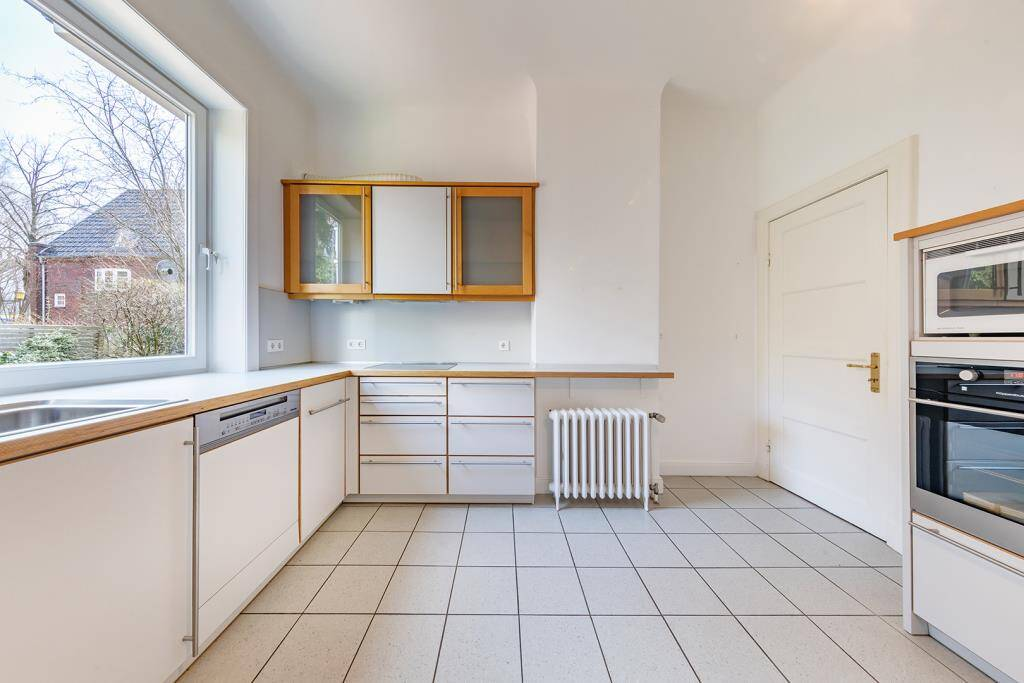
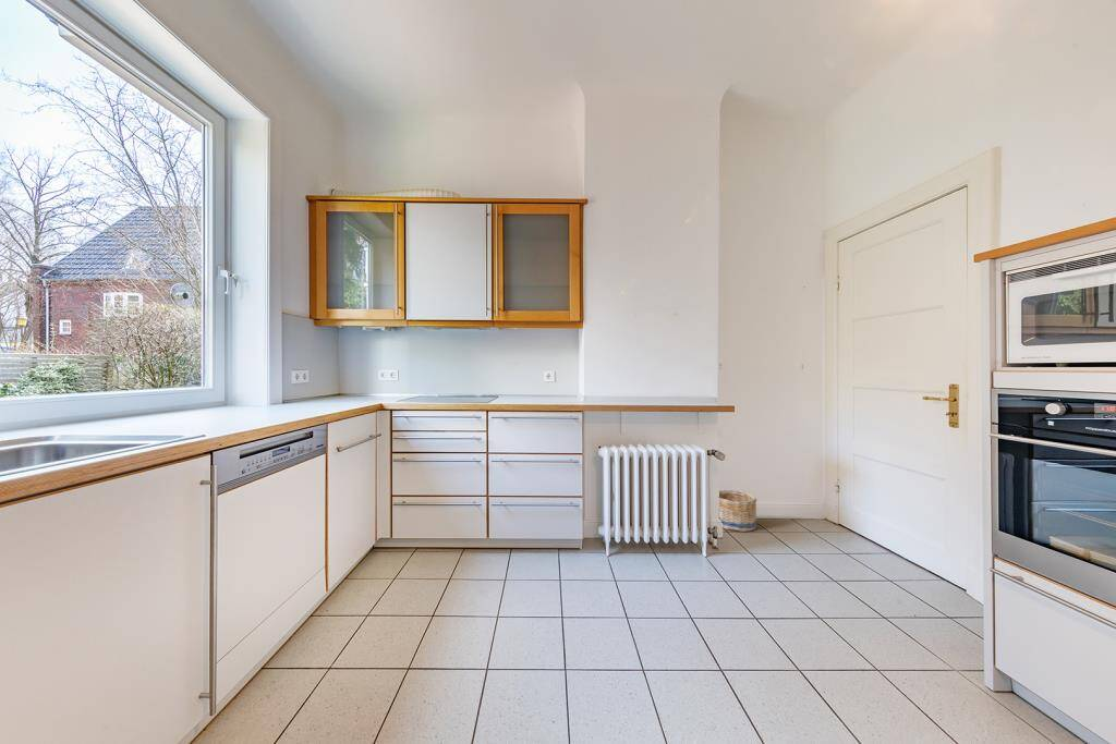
+ basket (733, 510)
